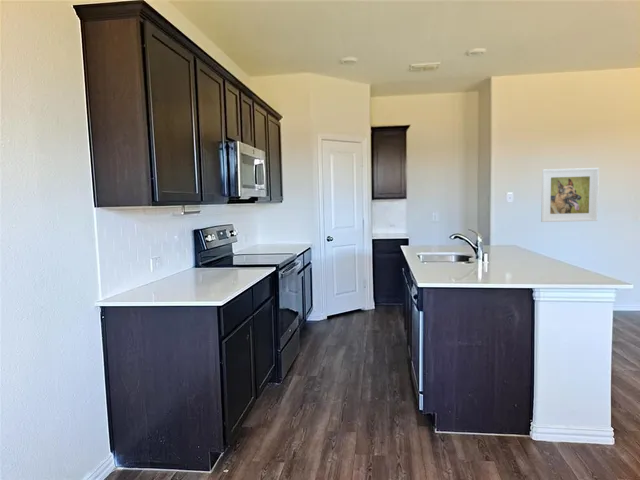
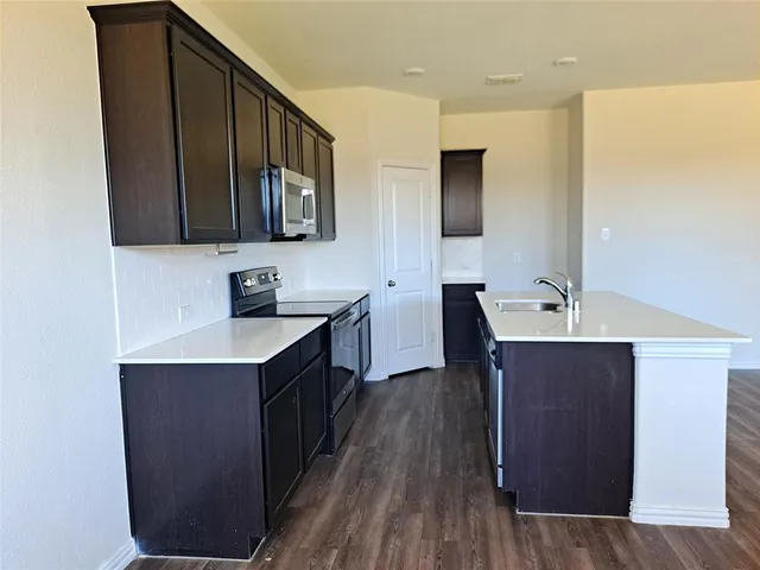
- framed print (569, 195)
